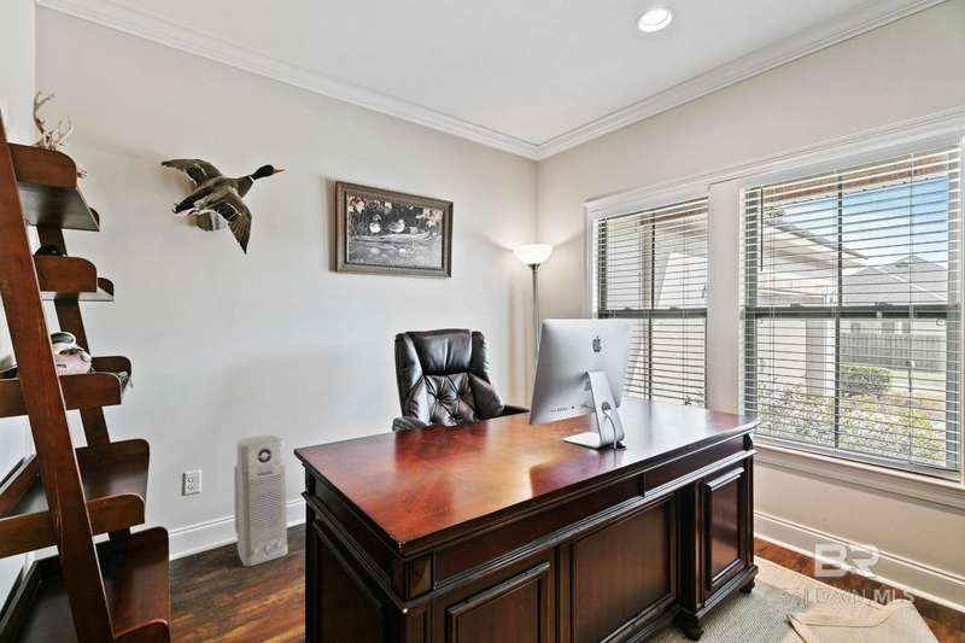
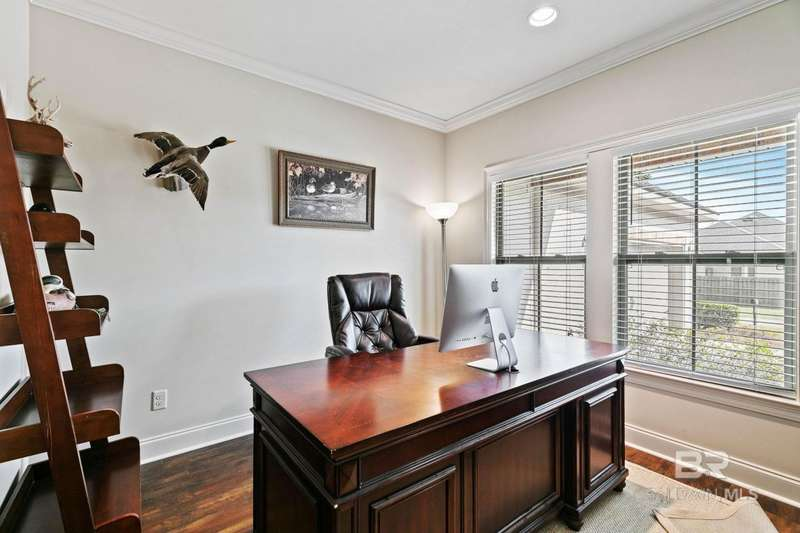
- air purifier (258, 493)
